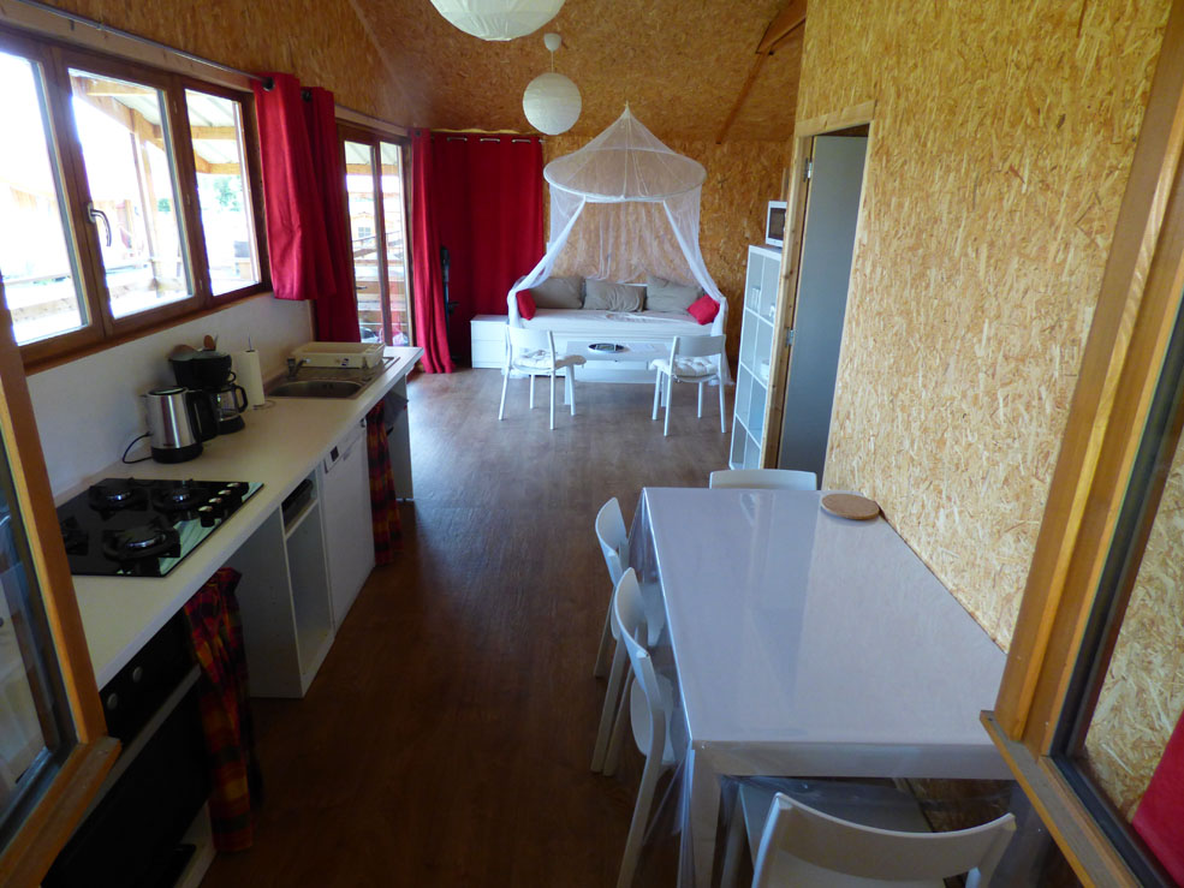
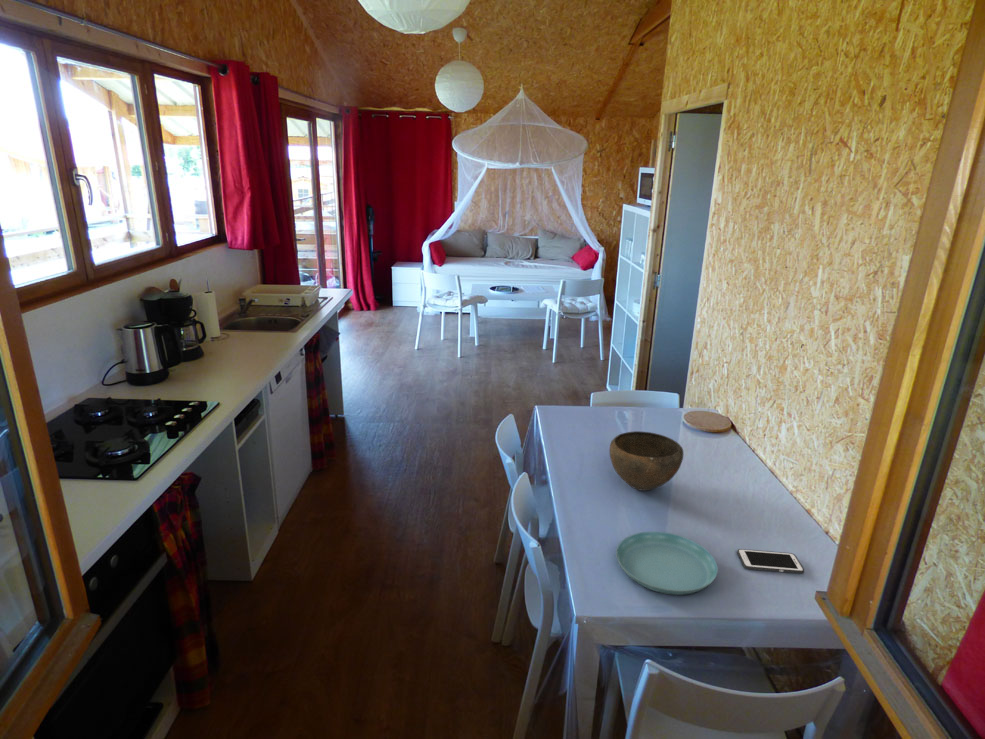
+ bowl (643, 466)
+ saucer (665, 564)
+ cell phone (769, 561)
